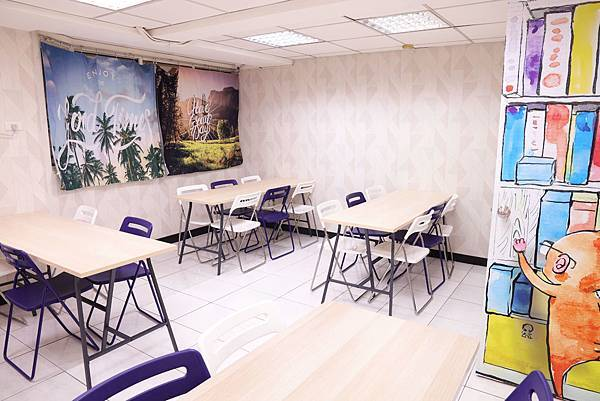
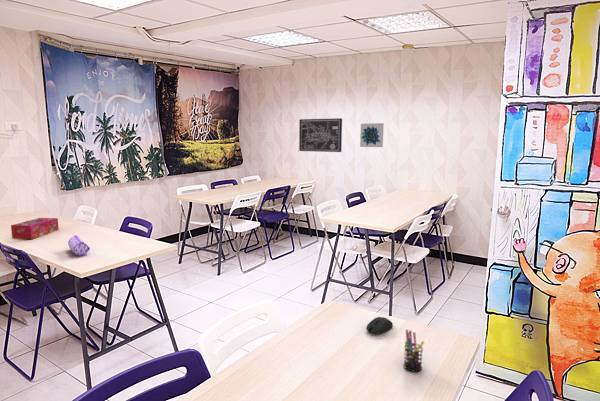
+ pencil case (77, 245)
+ pen holder (411, 350)
+ tissue box (35, 227)
+ wall art (319, 135)
+ wall art (371, 135)
+ computer mouse (379, 323)
